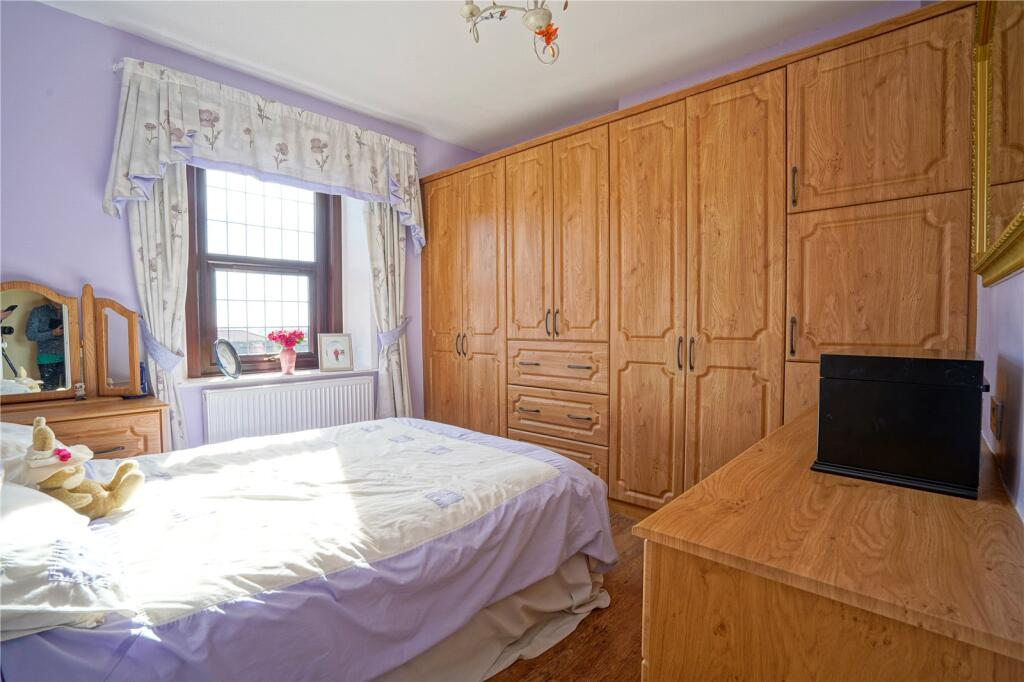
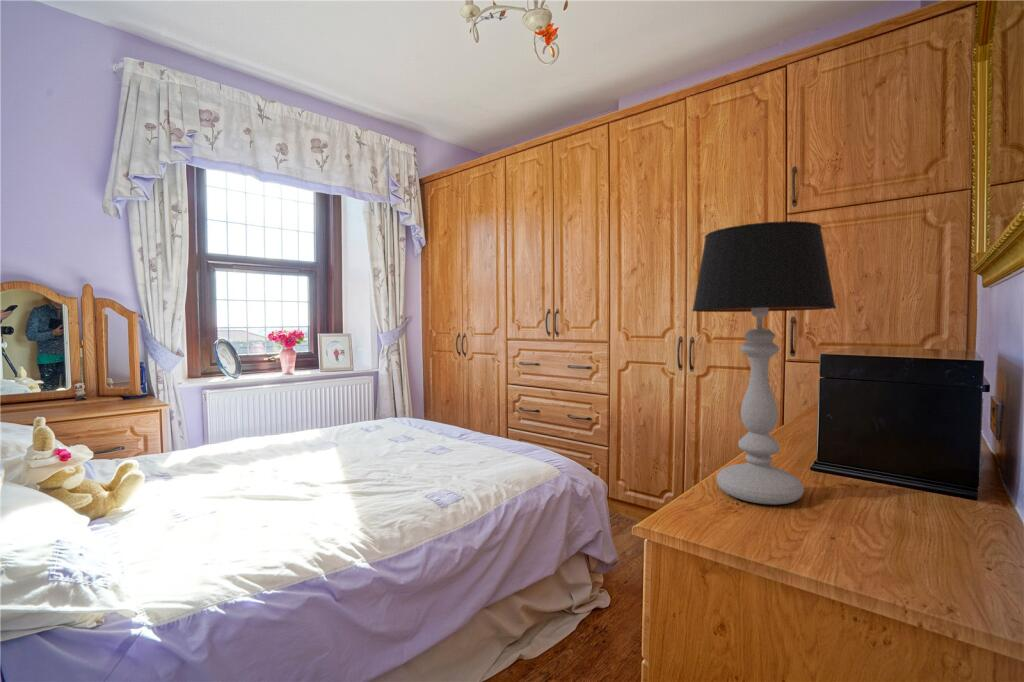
+ table lamp (759, 364)
